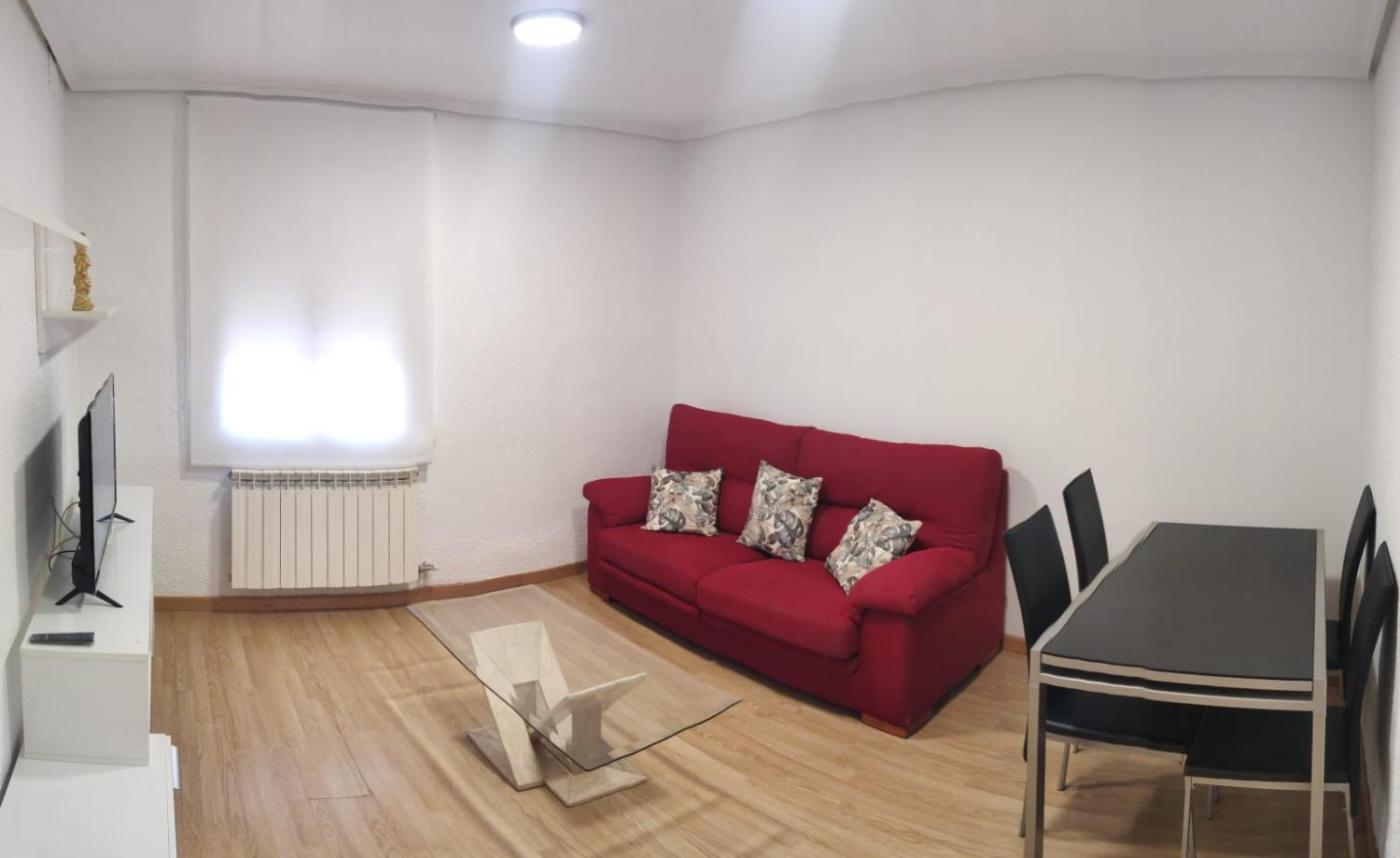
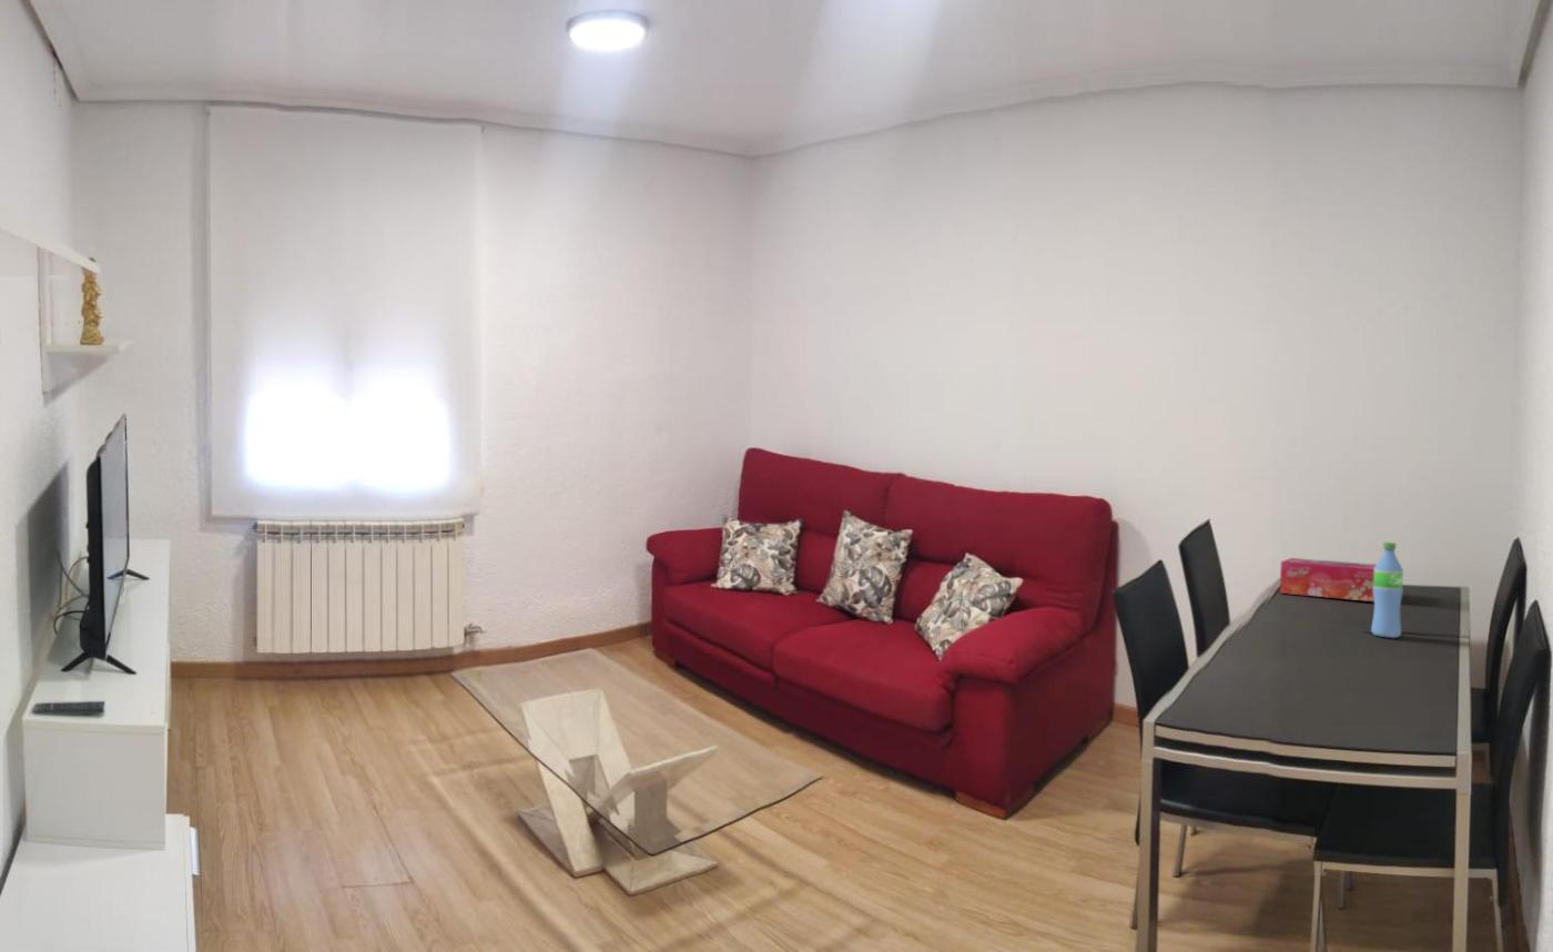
+ water bottle (1388, 588)
+ tissue box (1334, 579)
